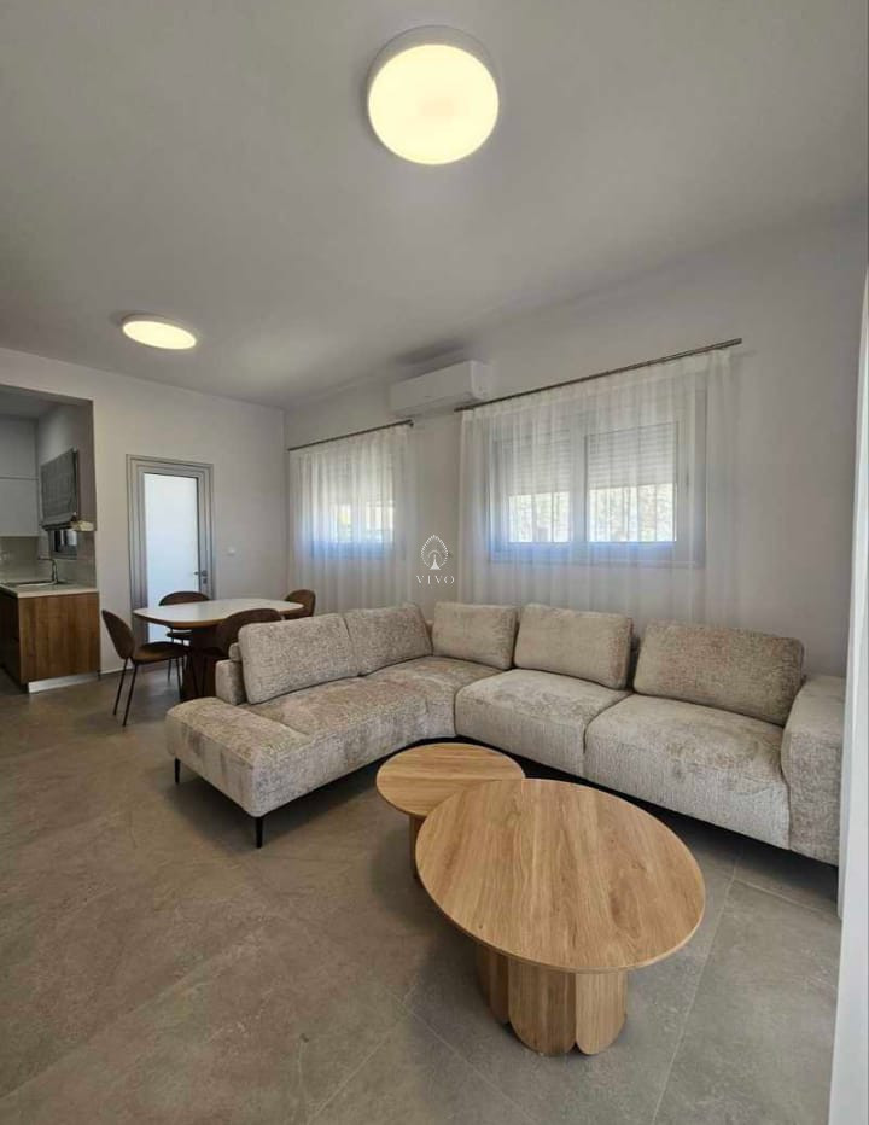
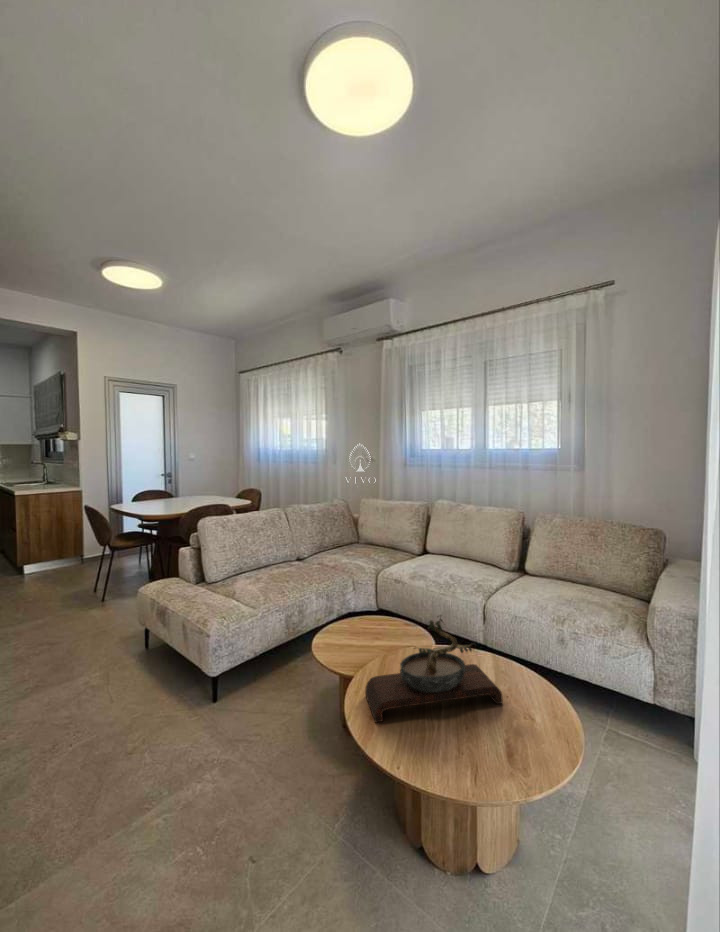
+ bonsai tree (432, 654)
